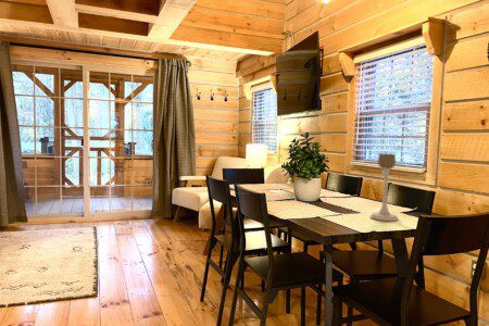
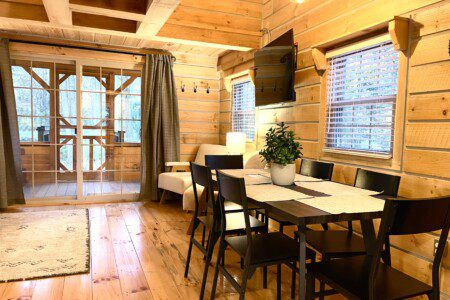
- candle holder (385, 186)
